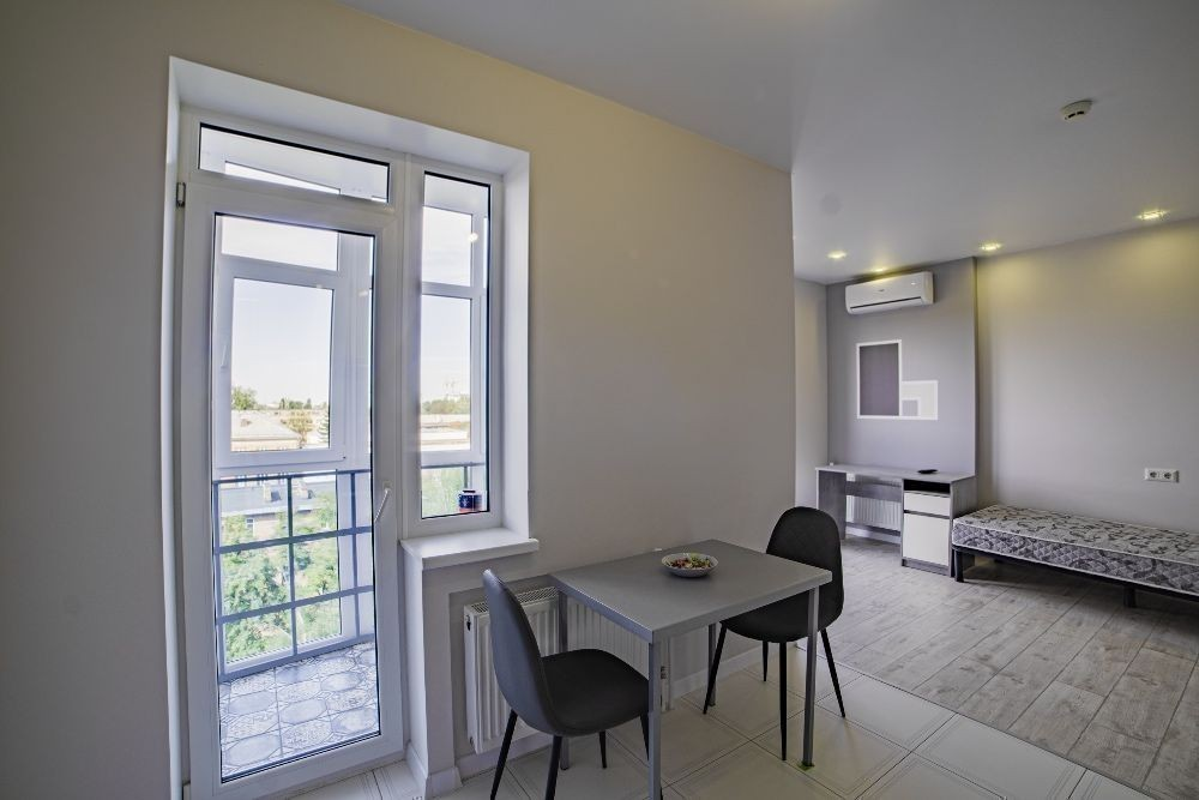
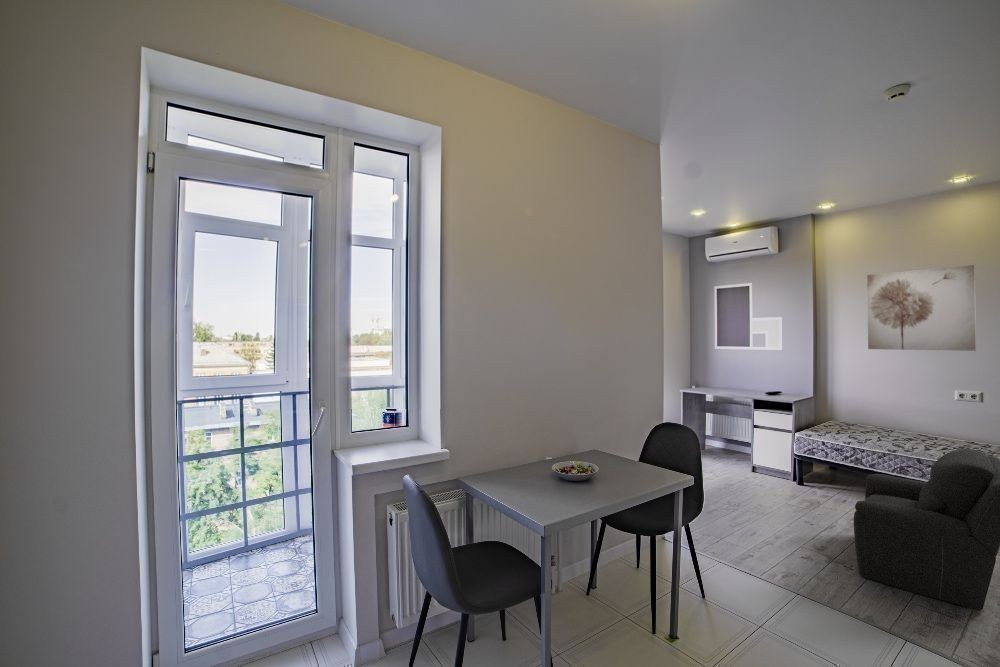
+ wall art (917, 310)
+ armchair (927, 509)
